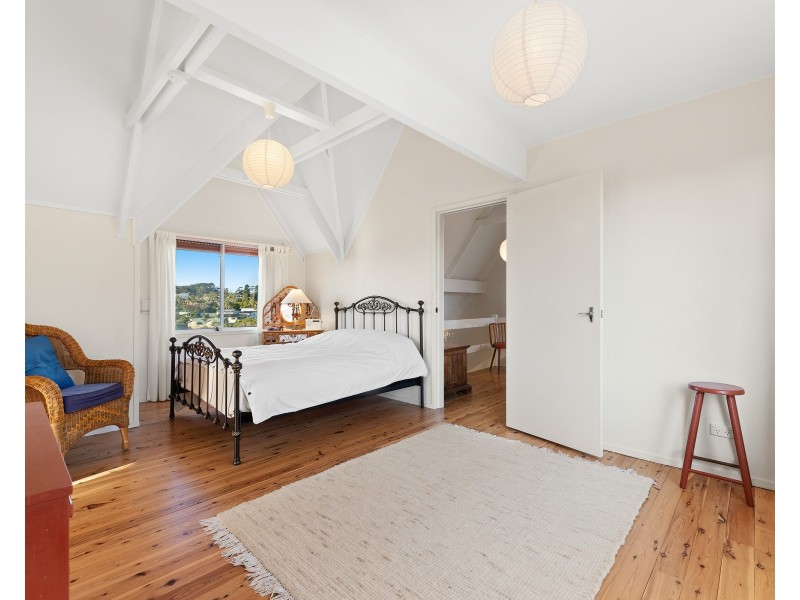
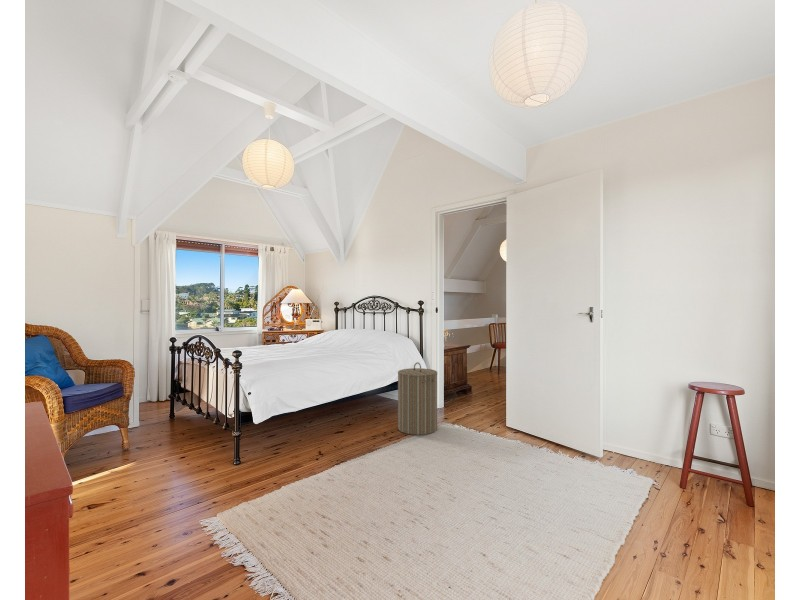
+ laundry hamper (417, 395)
